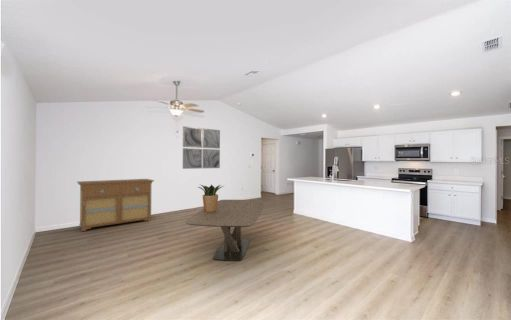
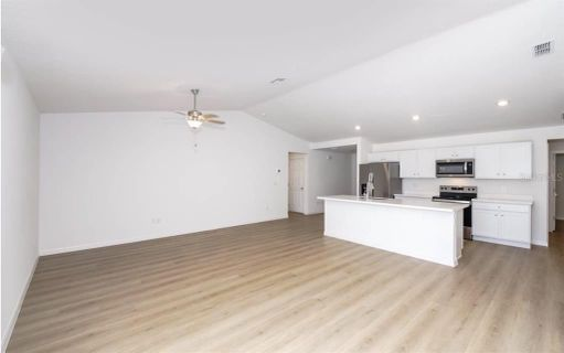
- dining table (233, 230)
- wall art (201, 147)
- sideboard (117, 201)
- potted plant (211, 197)
